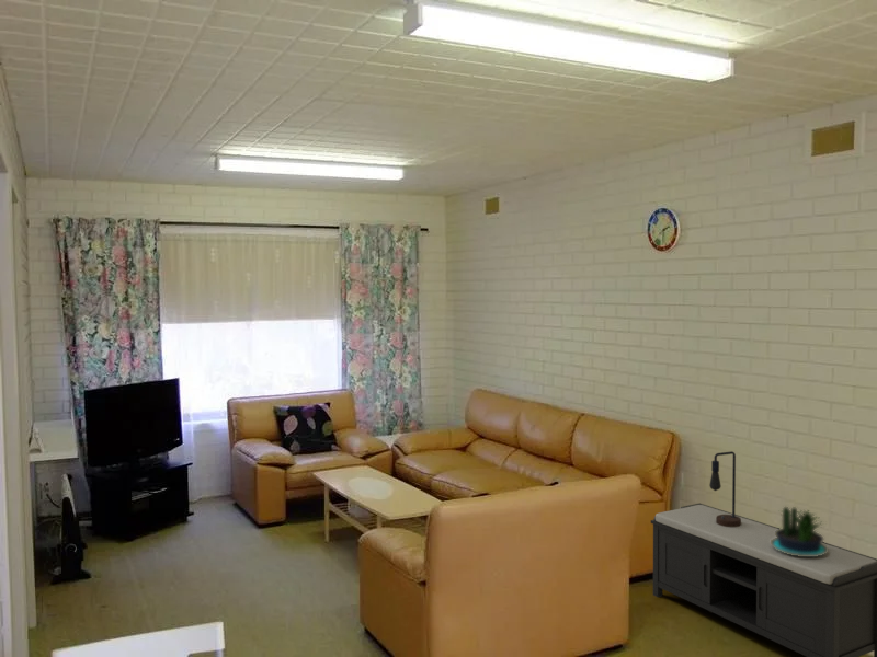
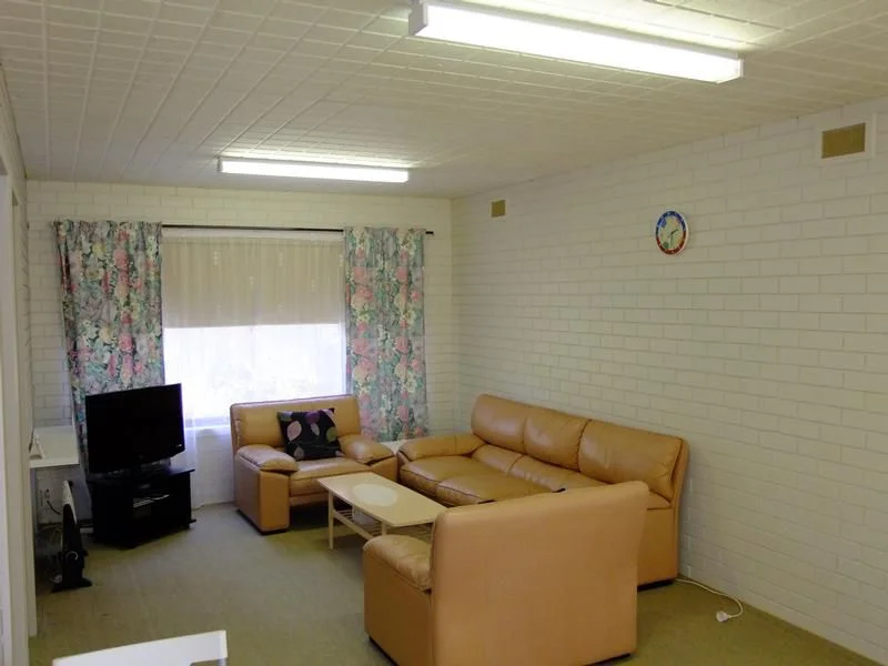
- bench (756, 580)
- table lamp (720, 486)
- potted plant (800, 528)
